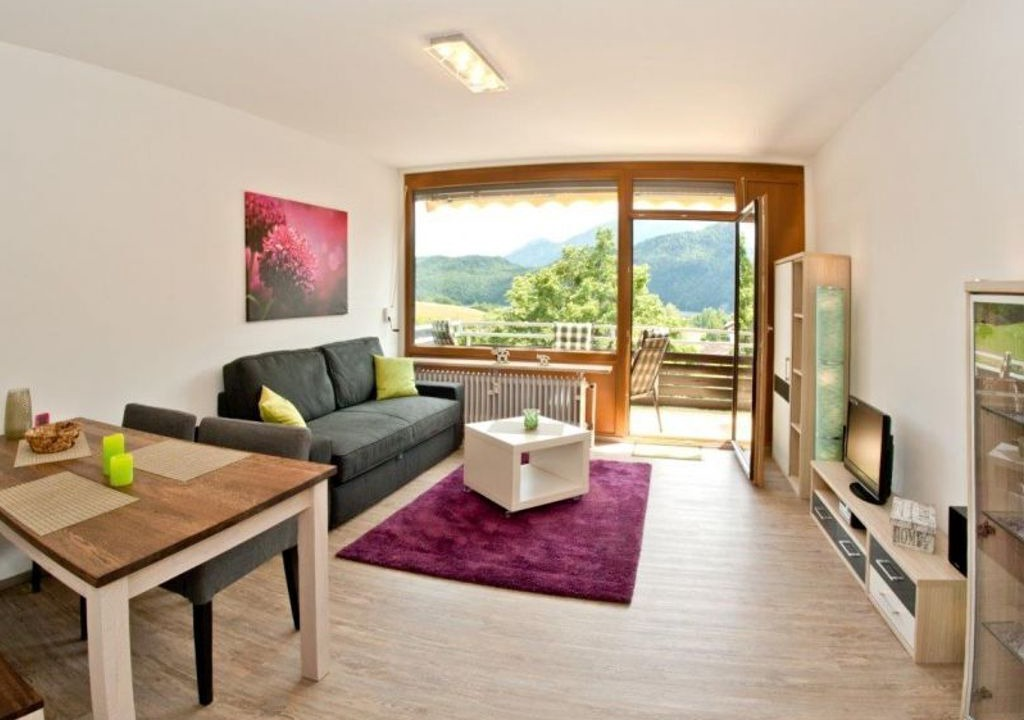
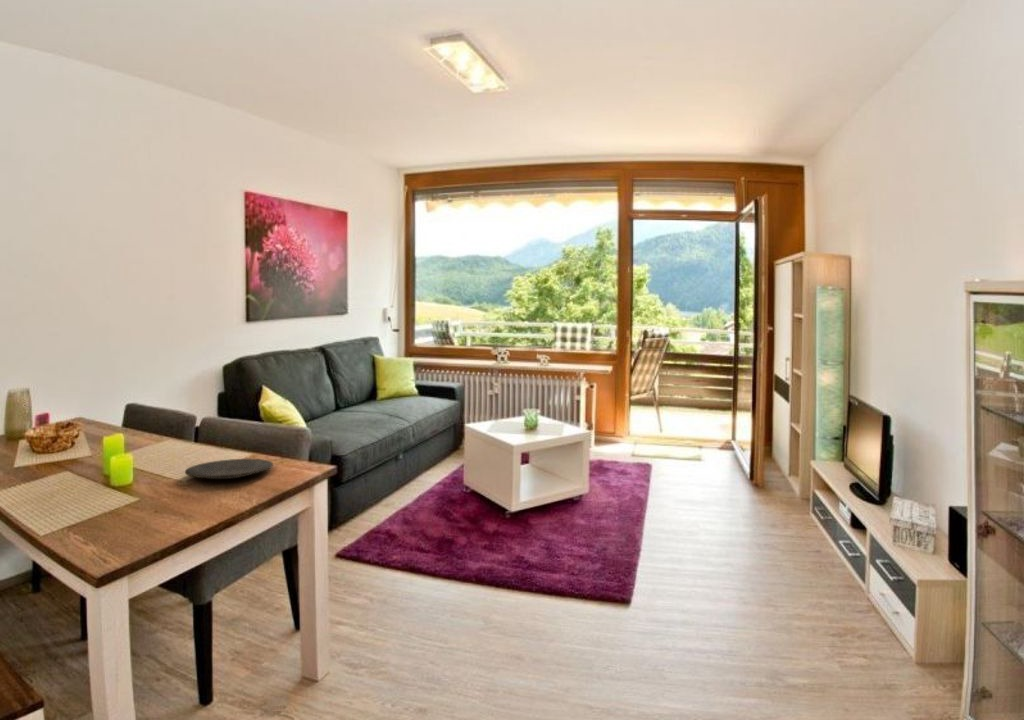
+ plate (230, 470)
